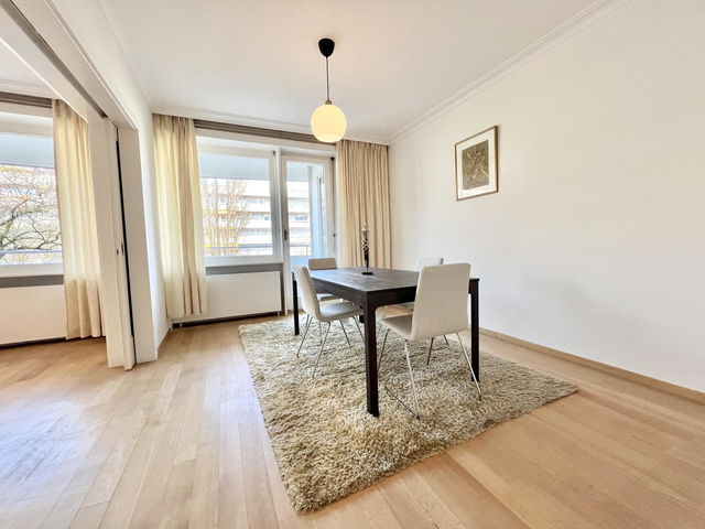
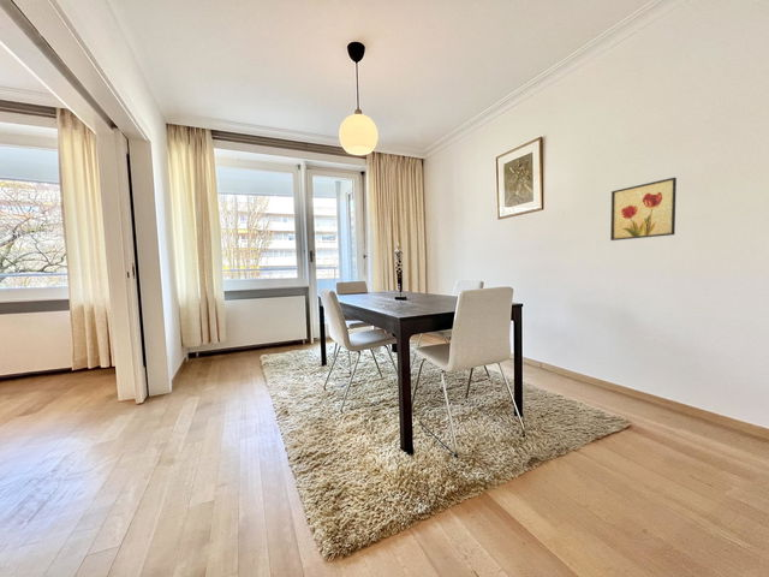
+ wall art (640, 212)
